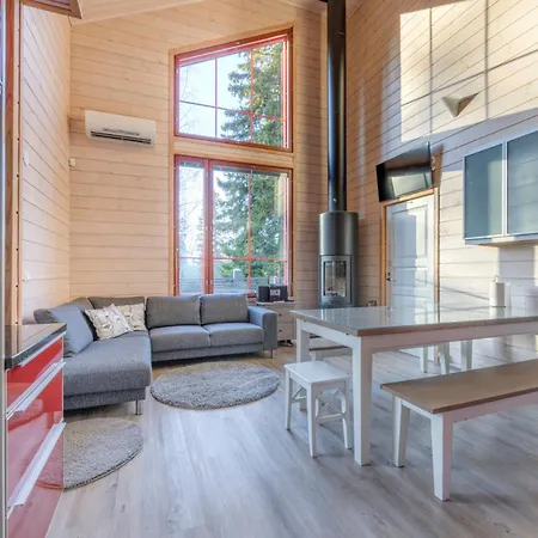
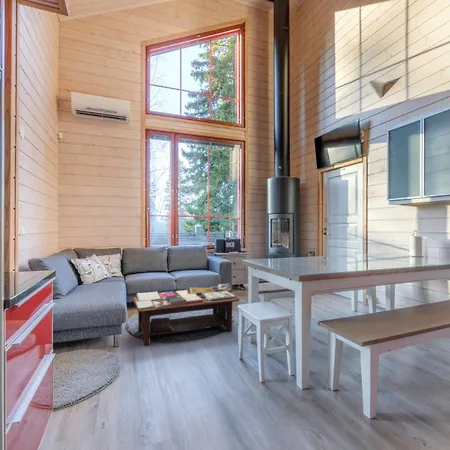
+ coffee table (188, 309)
